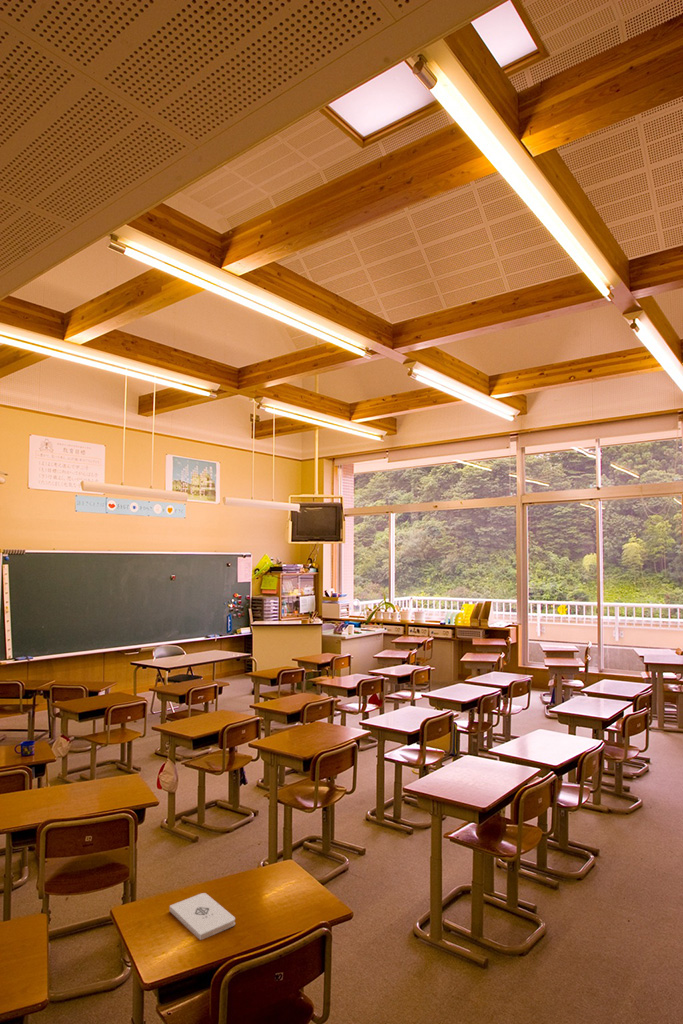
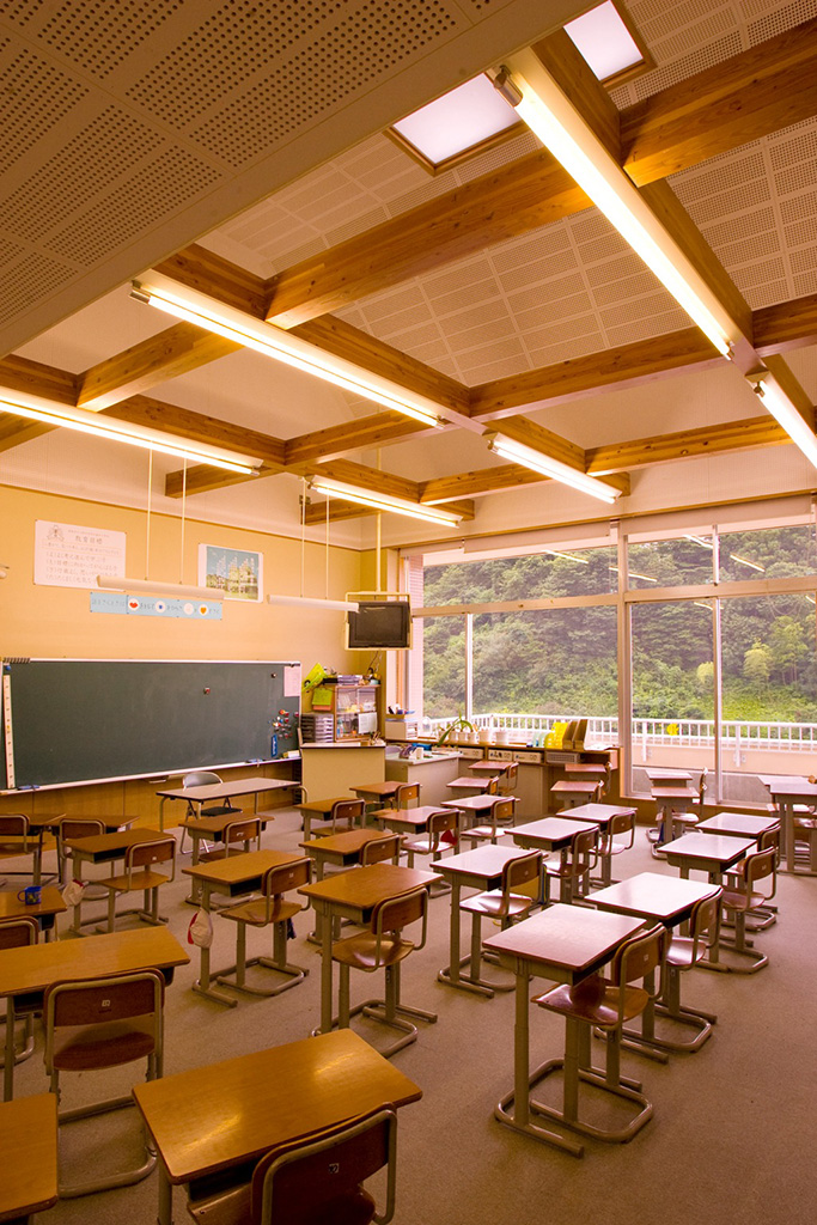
- notepad (202, 914)
